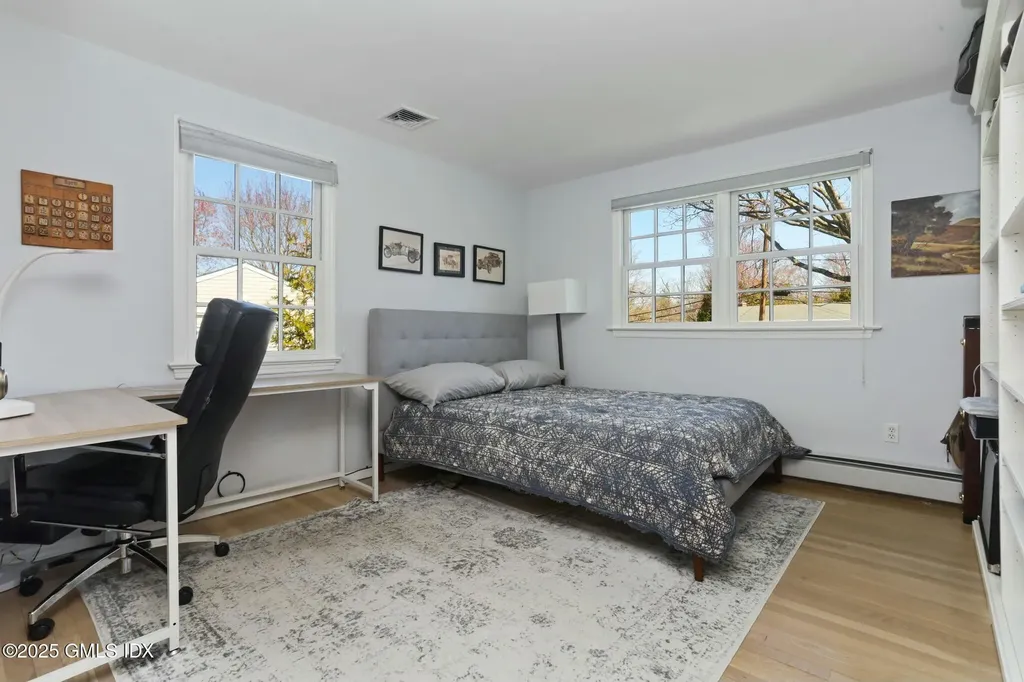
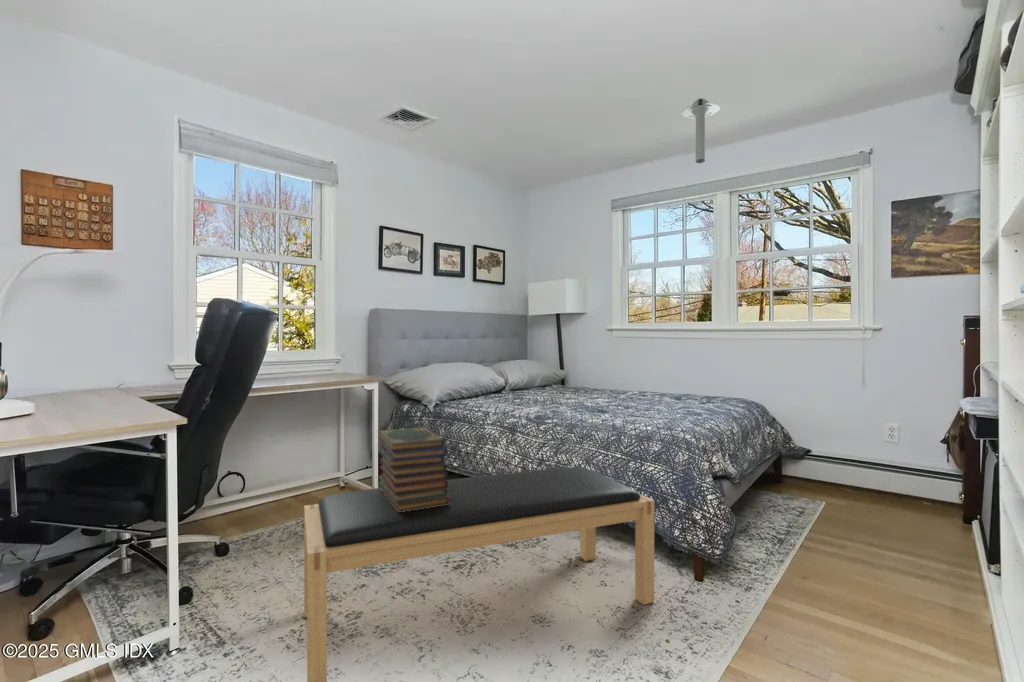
+ bench (482, 546)
+ book stack (410, 465)
+ ceiling light (700, 131)
